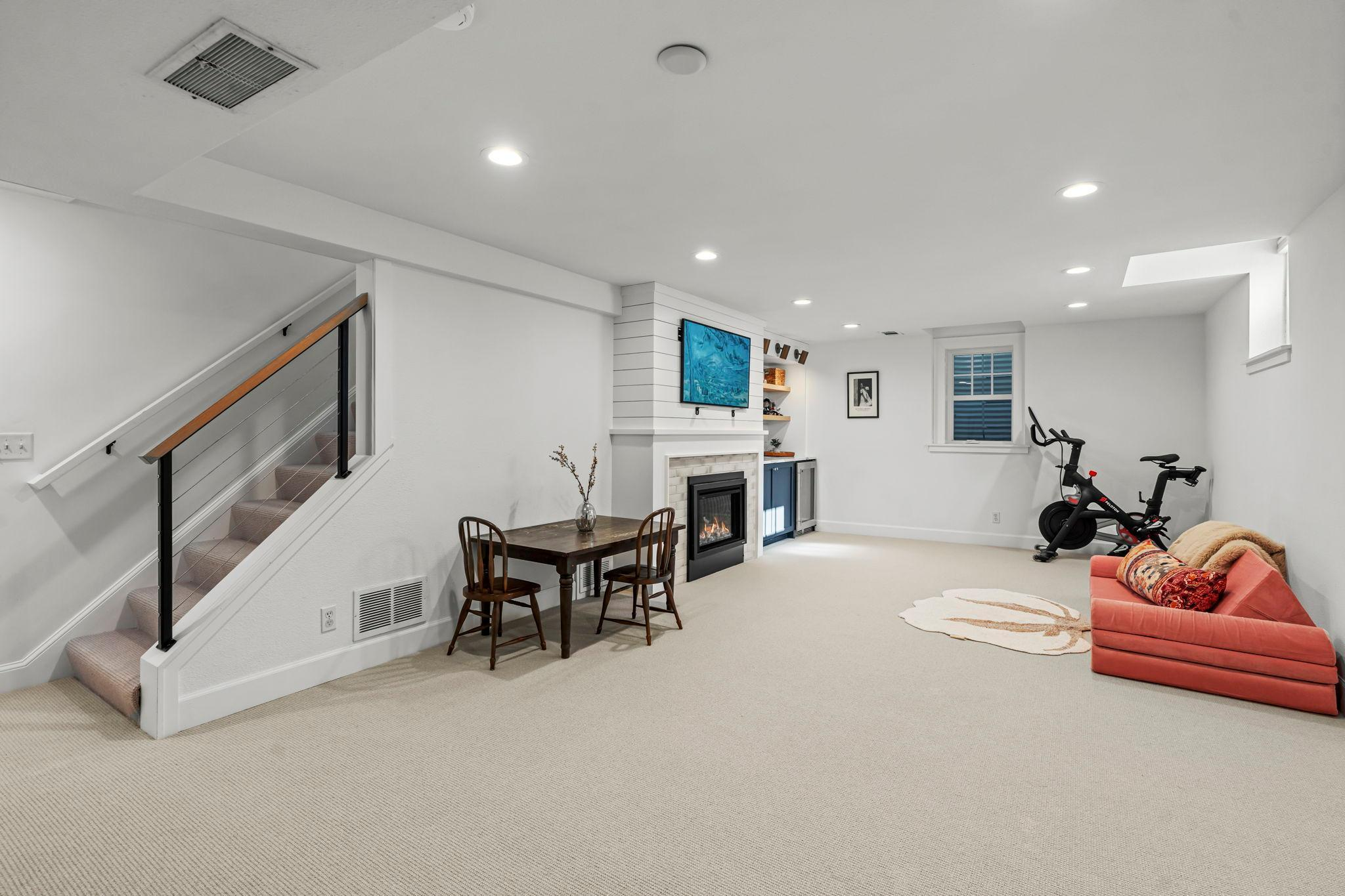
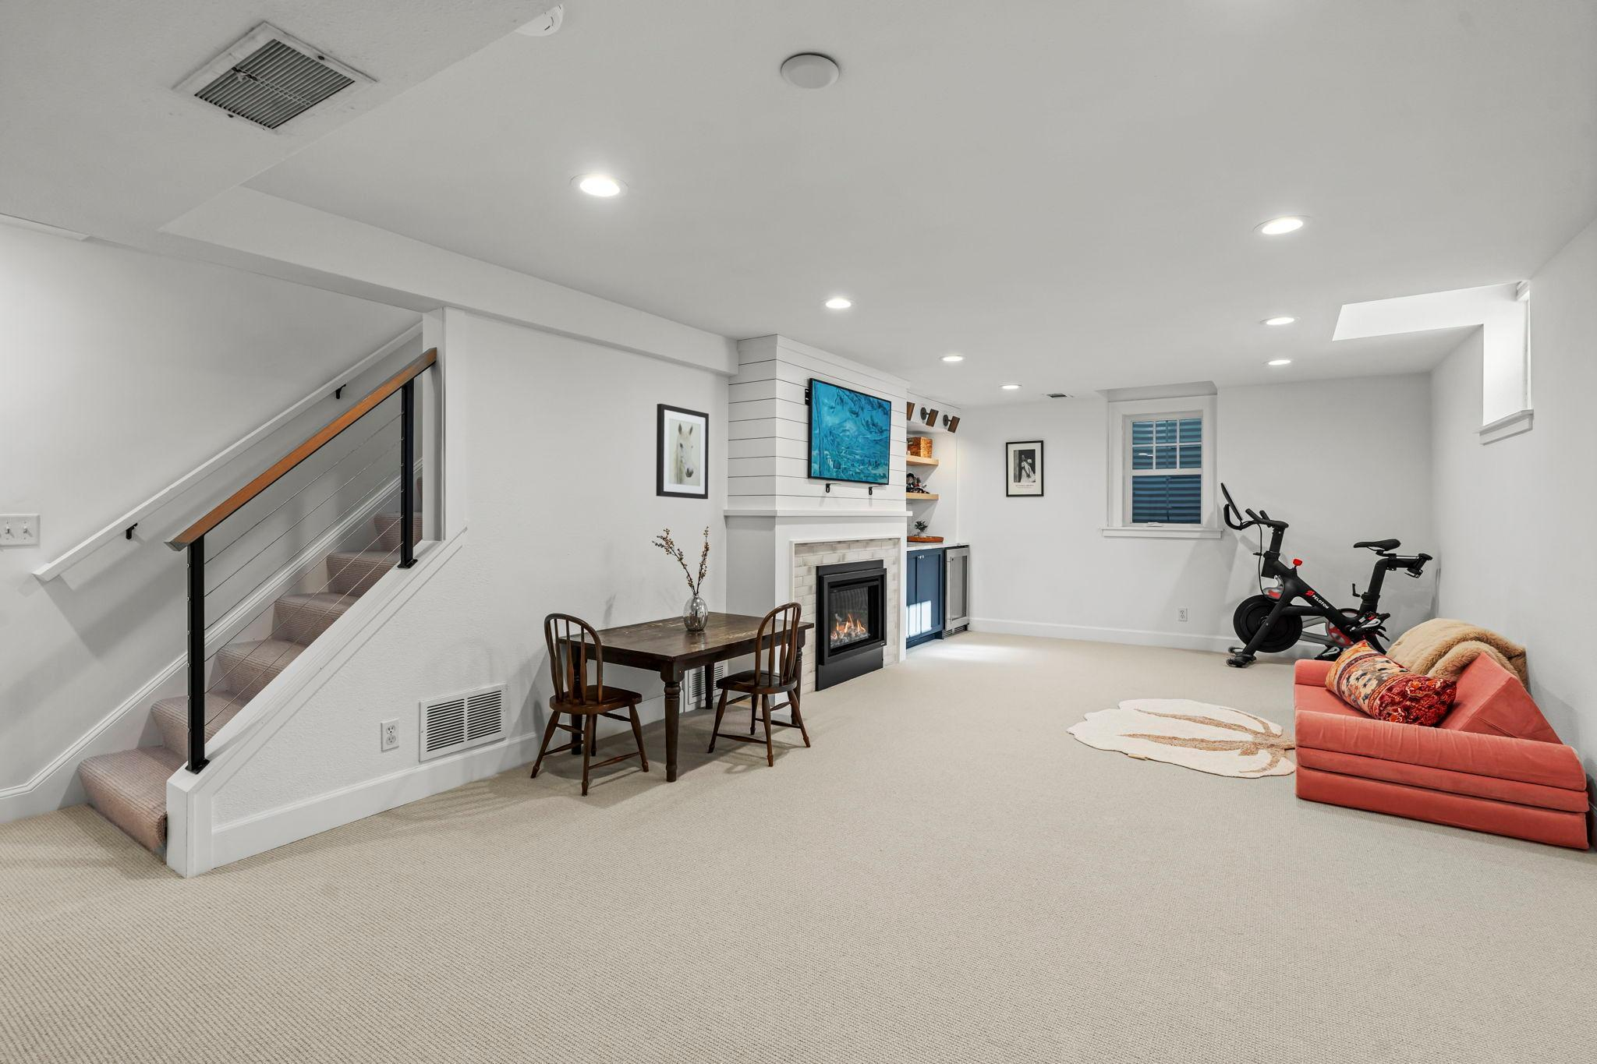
+ wall art (683, 452)
